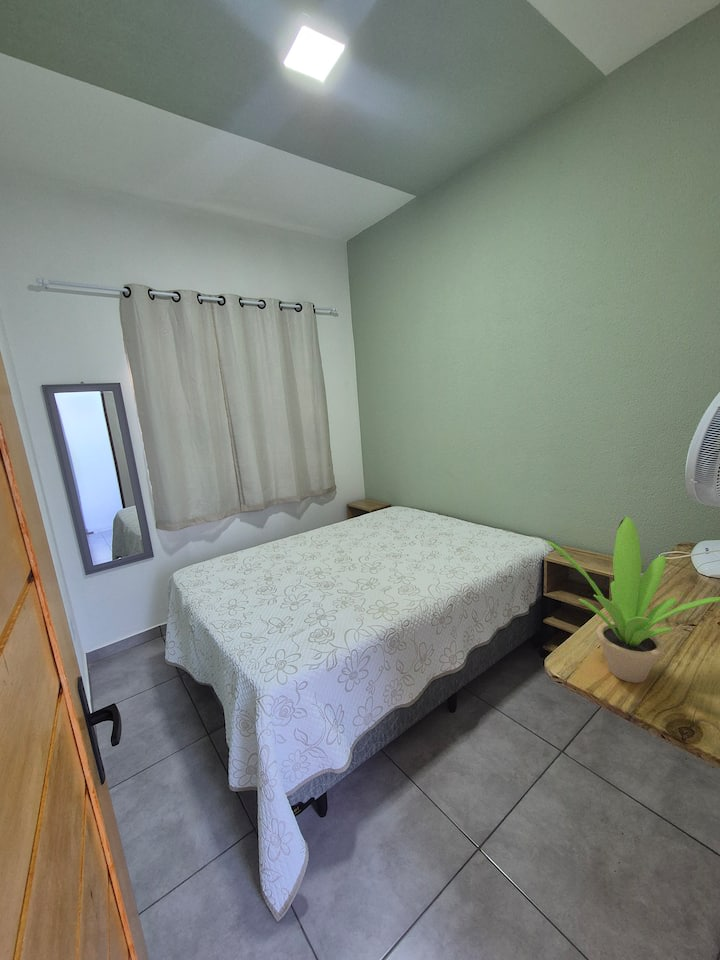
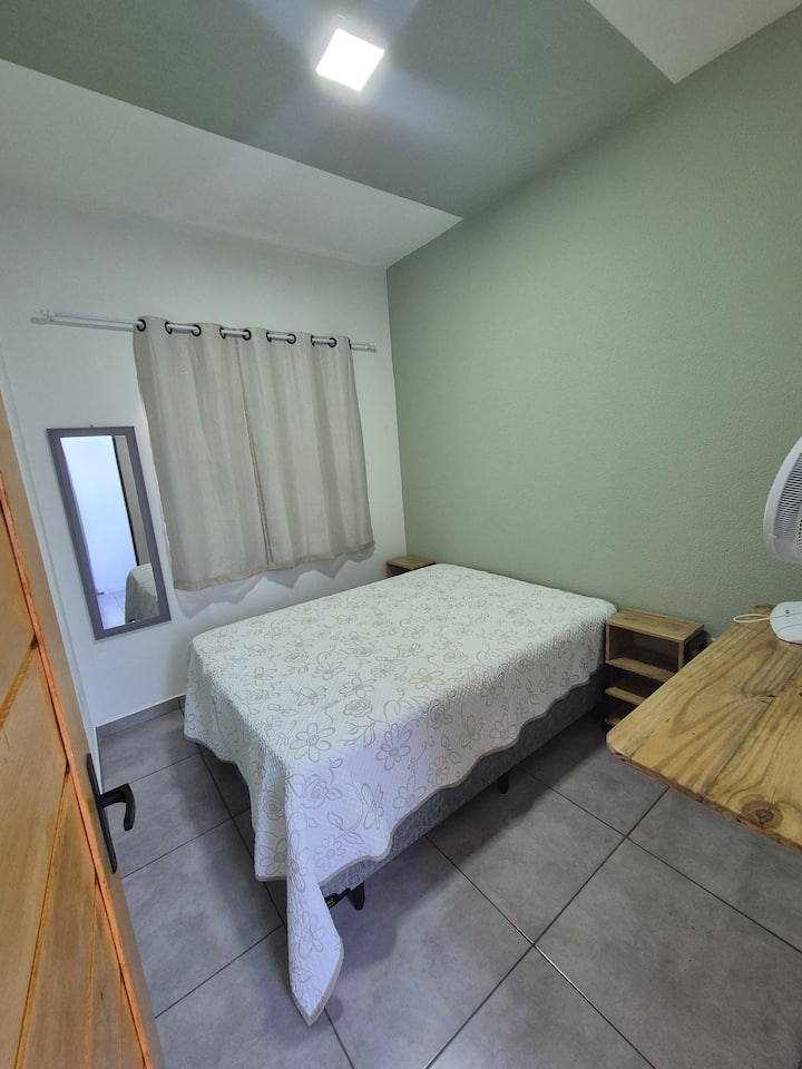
- potted plant (636, 609)
